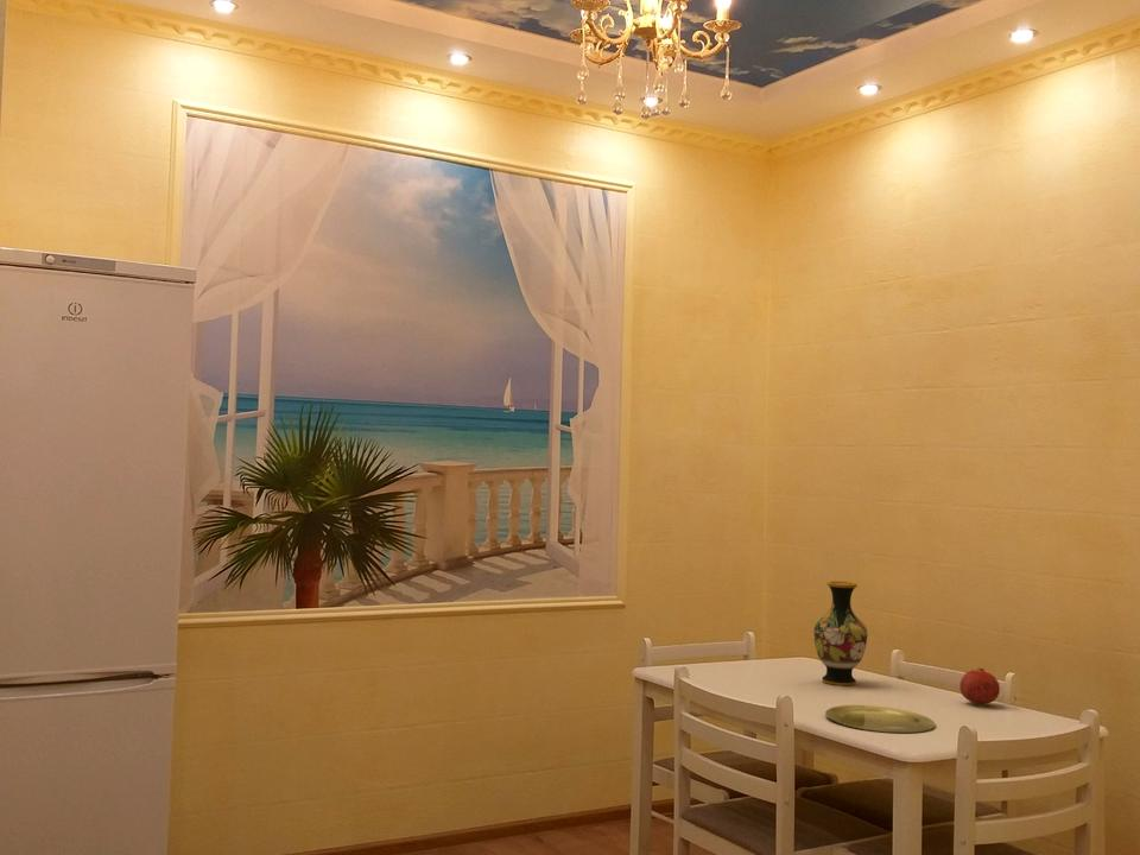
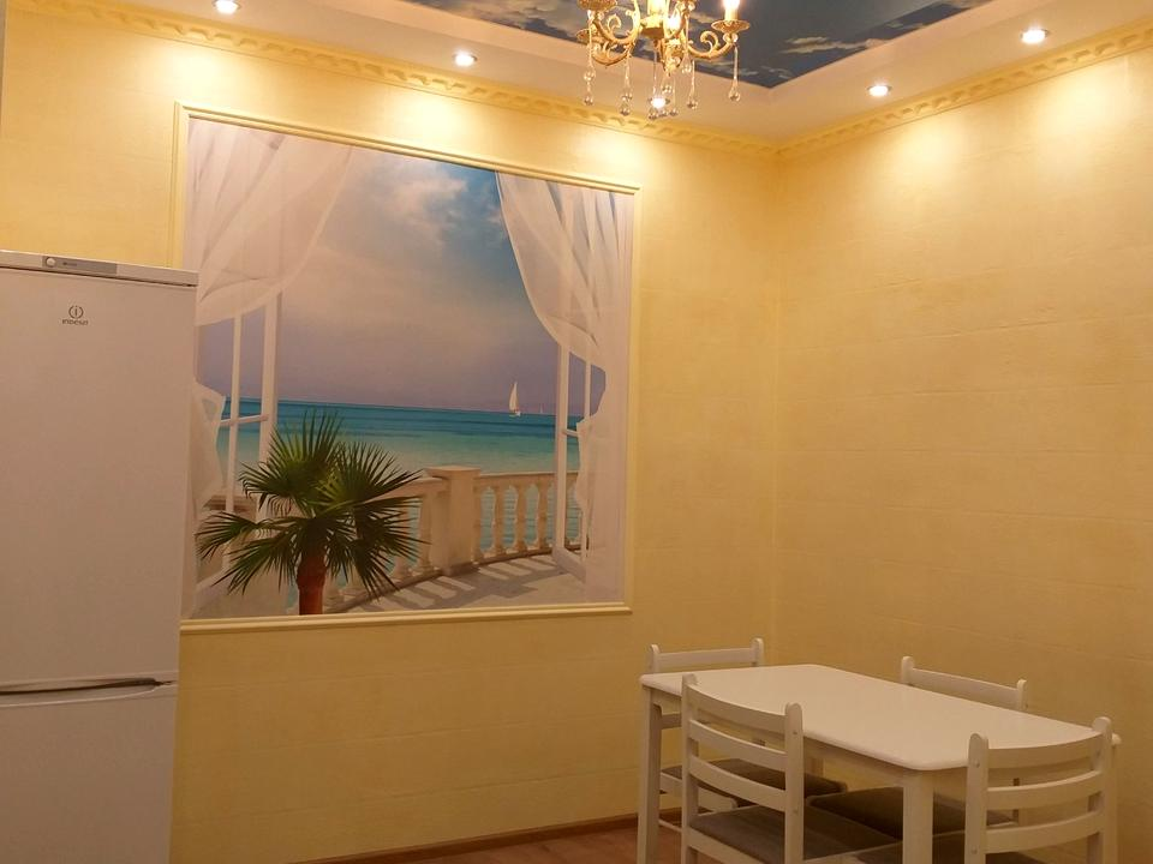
- plate (879, 718)
- vase (840, 632)
- fruit (978, 685)
